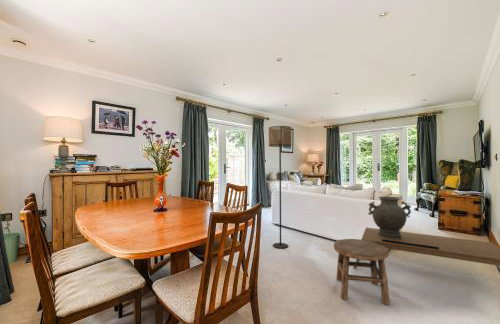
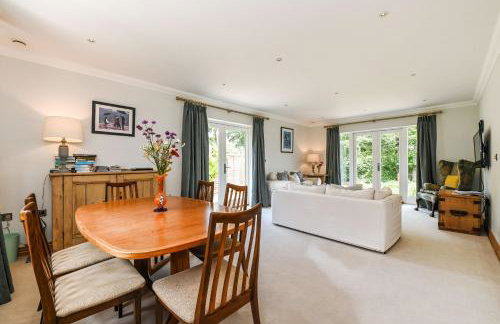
- coffee table (426, 254)
- stool (360, 266)
- decorative urn (388, 215)
- floor lamp (280, 186)
